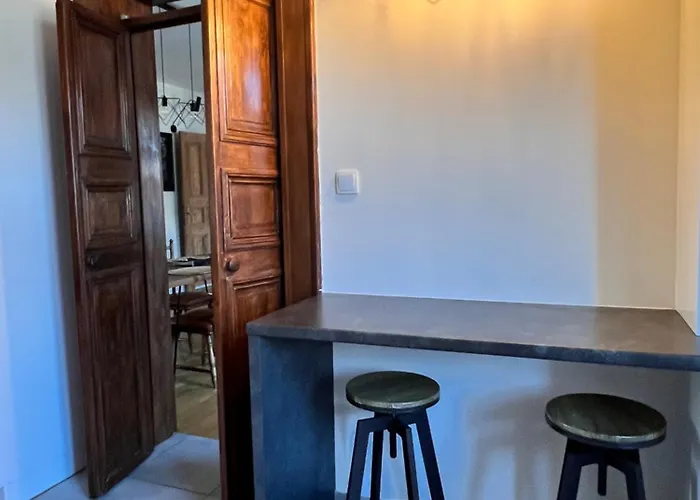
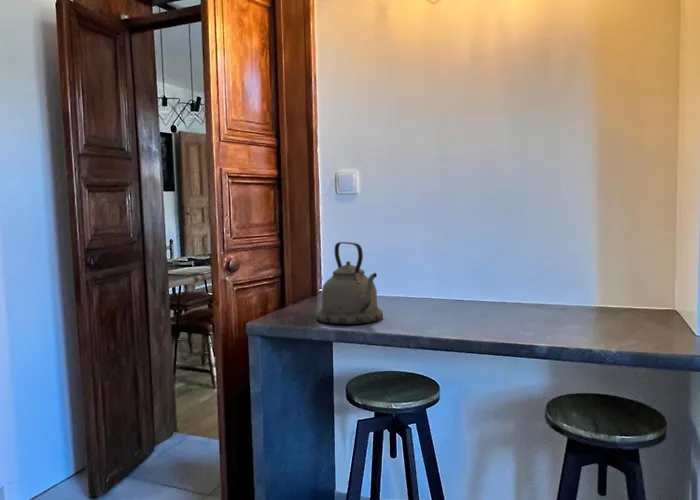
+ kettle (352, 280)
